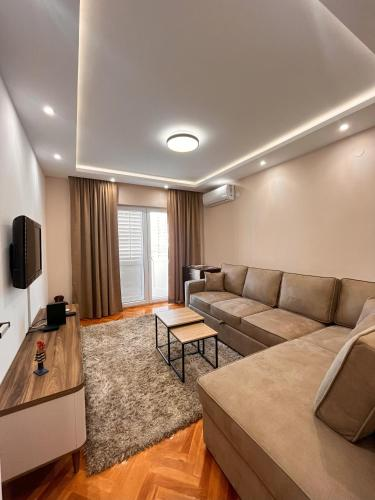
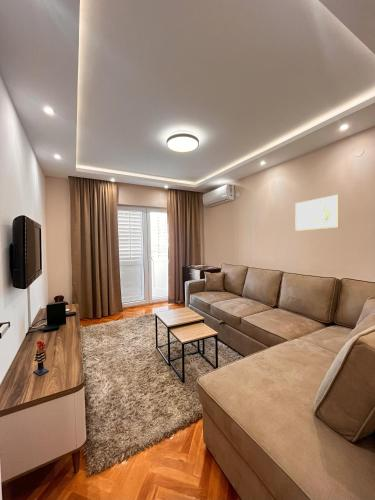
+ wall art (315, 214)
